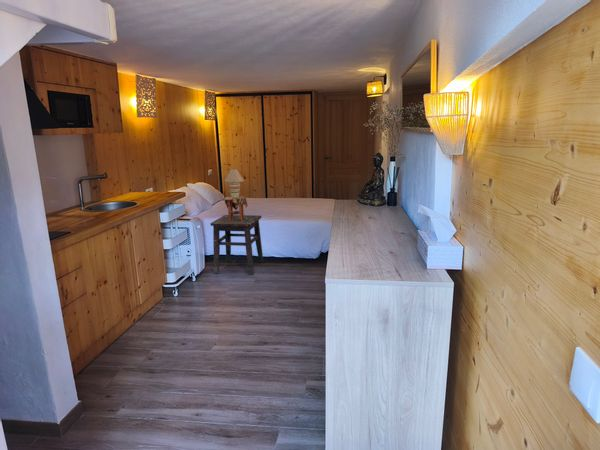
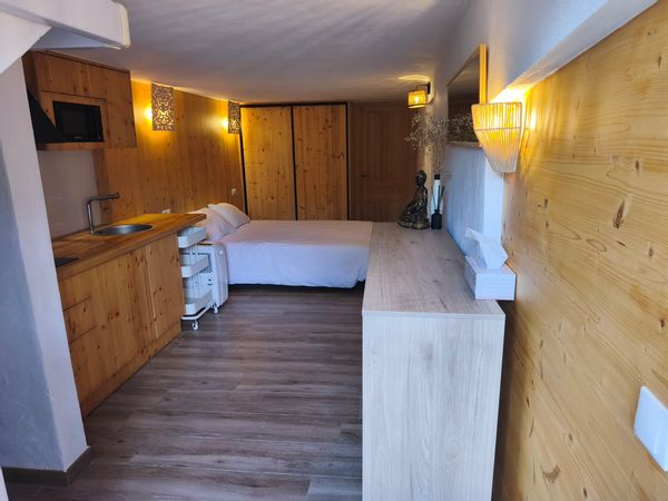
- side table (238, 243)
- table lamp (231, 194)
